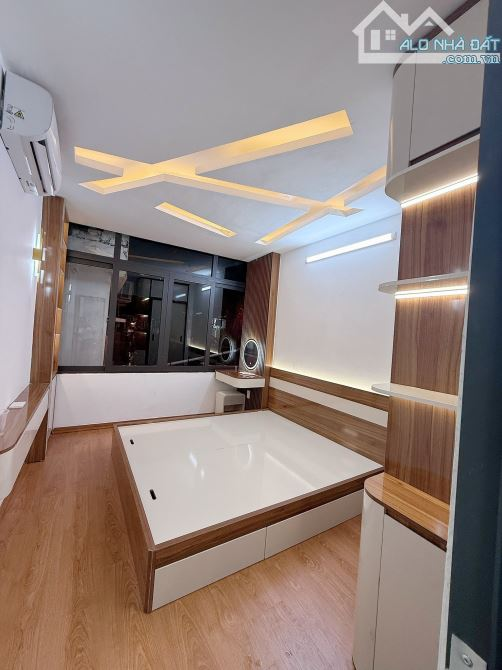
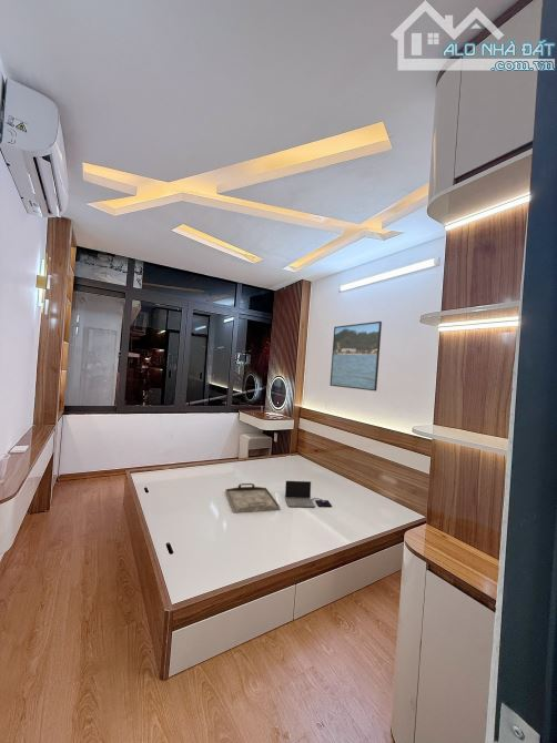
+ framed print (353, 356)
+ laptop computer (308, 493)
+ serving tray (251, 496)
